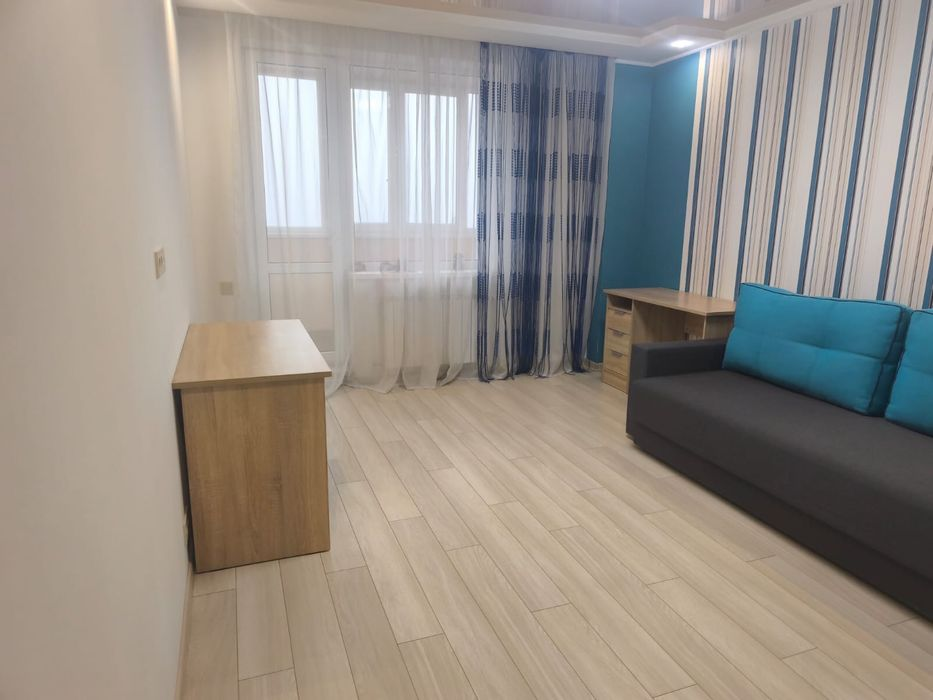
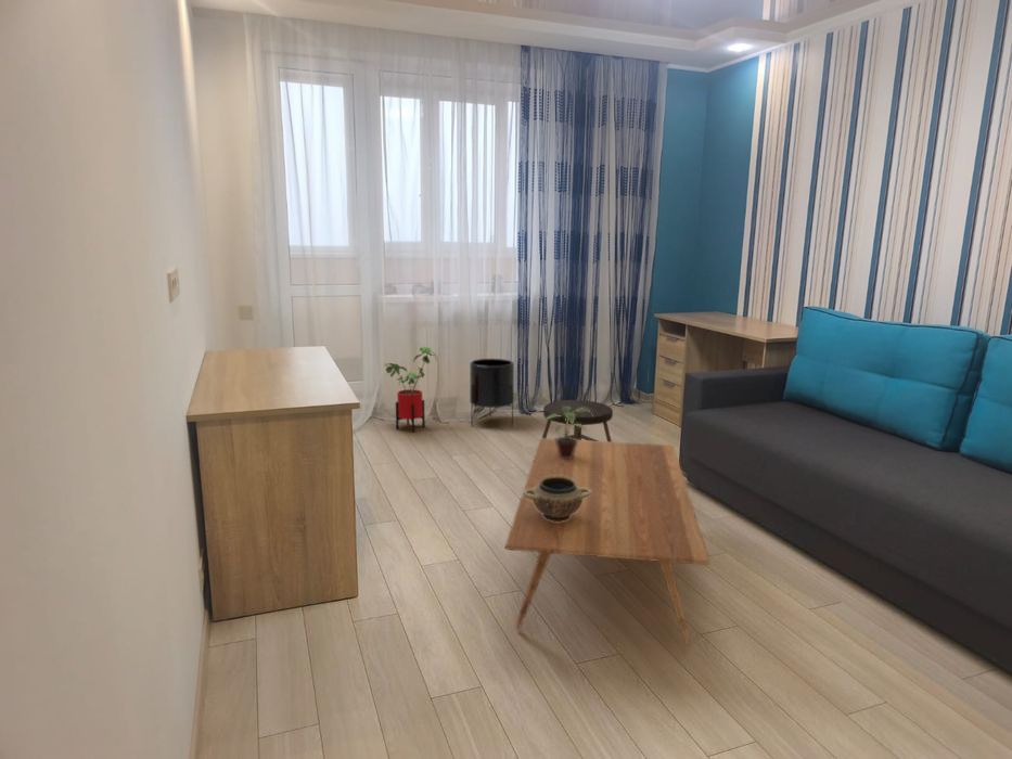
+ coffee table (604, 524)
+ stool (577, 439)
+ ceramic bowl (556, 499)
+ house plant (413, 387)
+ potted plant (567, 433)
+ planter (490, 393)
